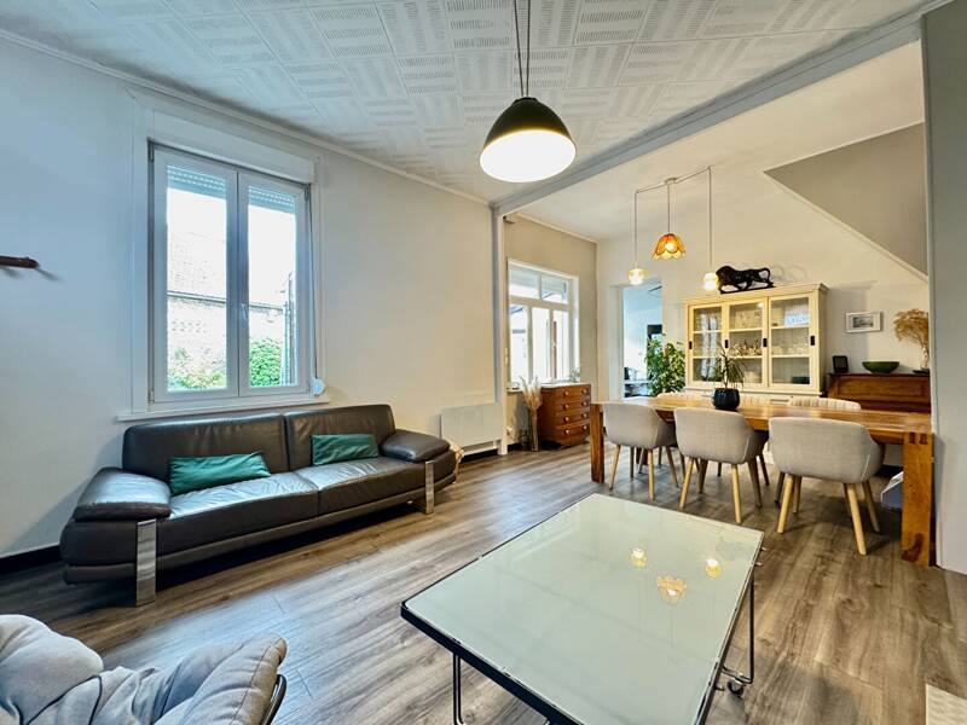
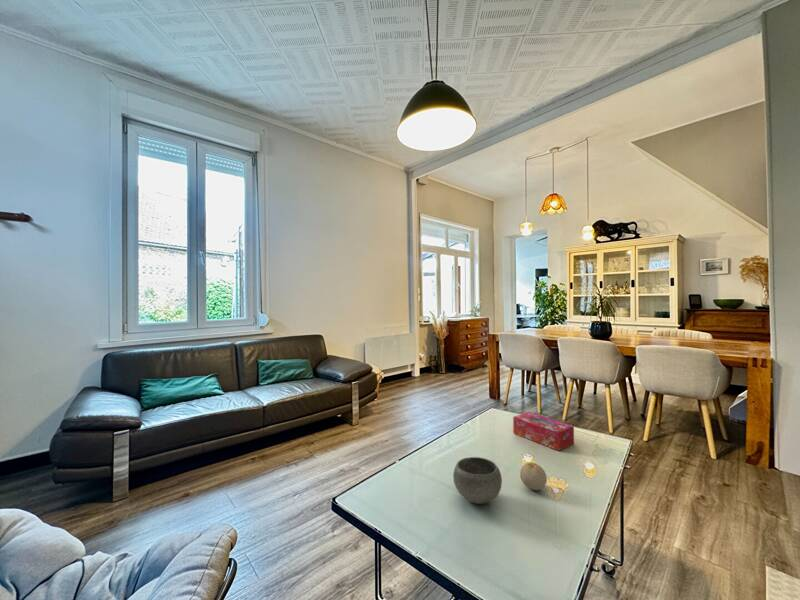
+ fruit (533, 476)
+ tissue box (542, 429)
+ bowl (477, 481)
